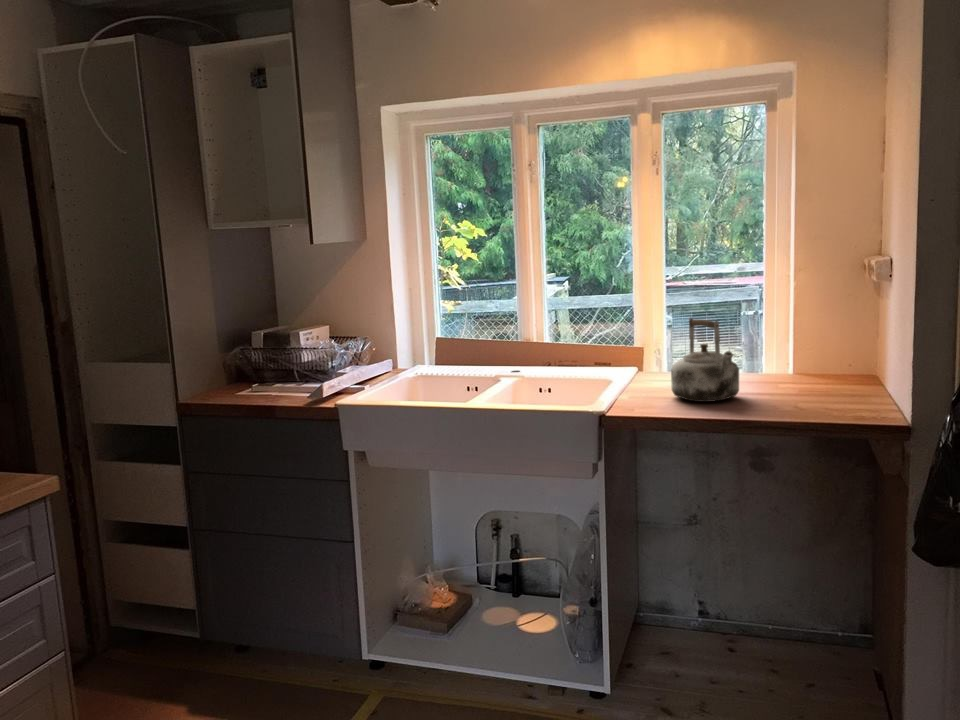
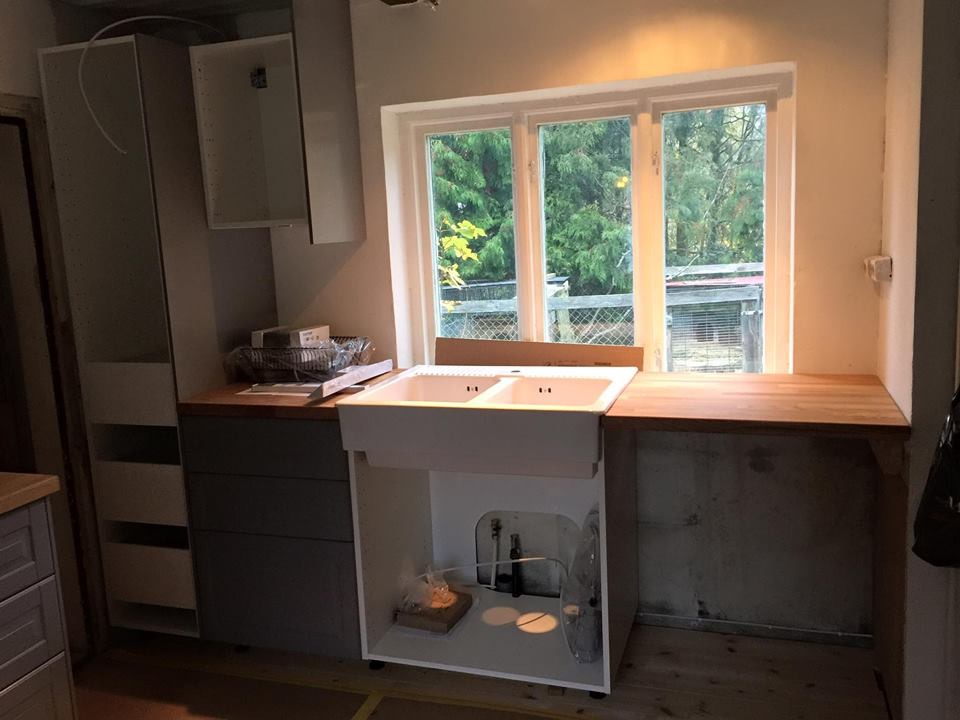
- kettle (708, 359)
